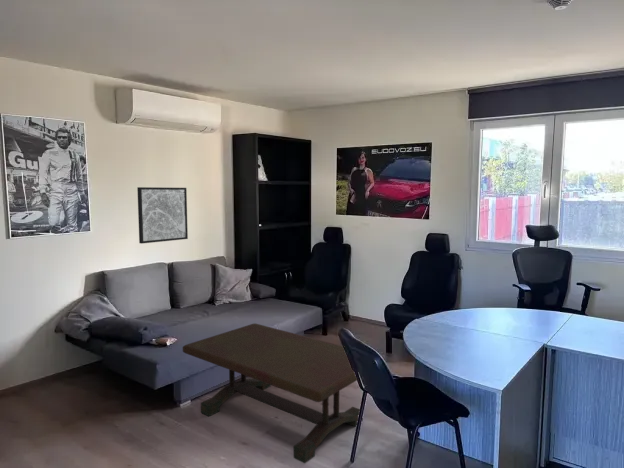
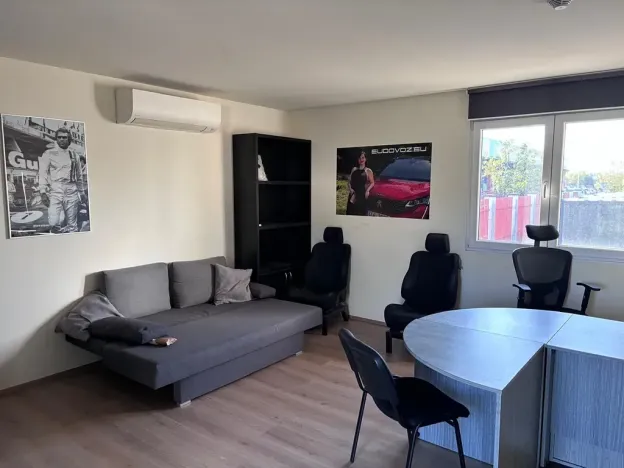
- wall art (163, 214)
- coffee table (280, 384)
